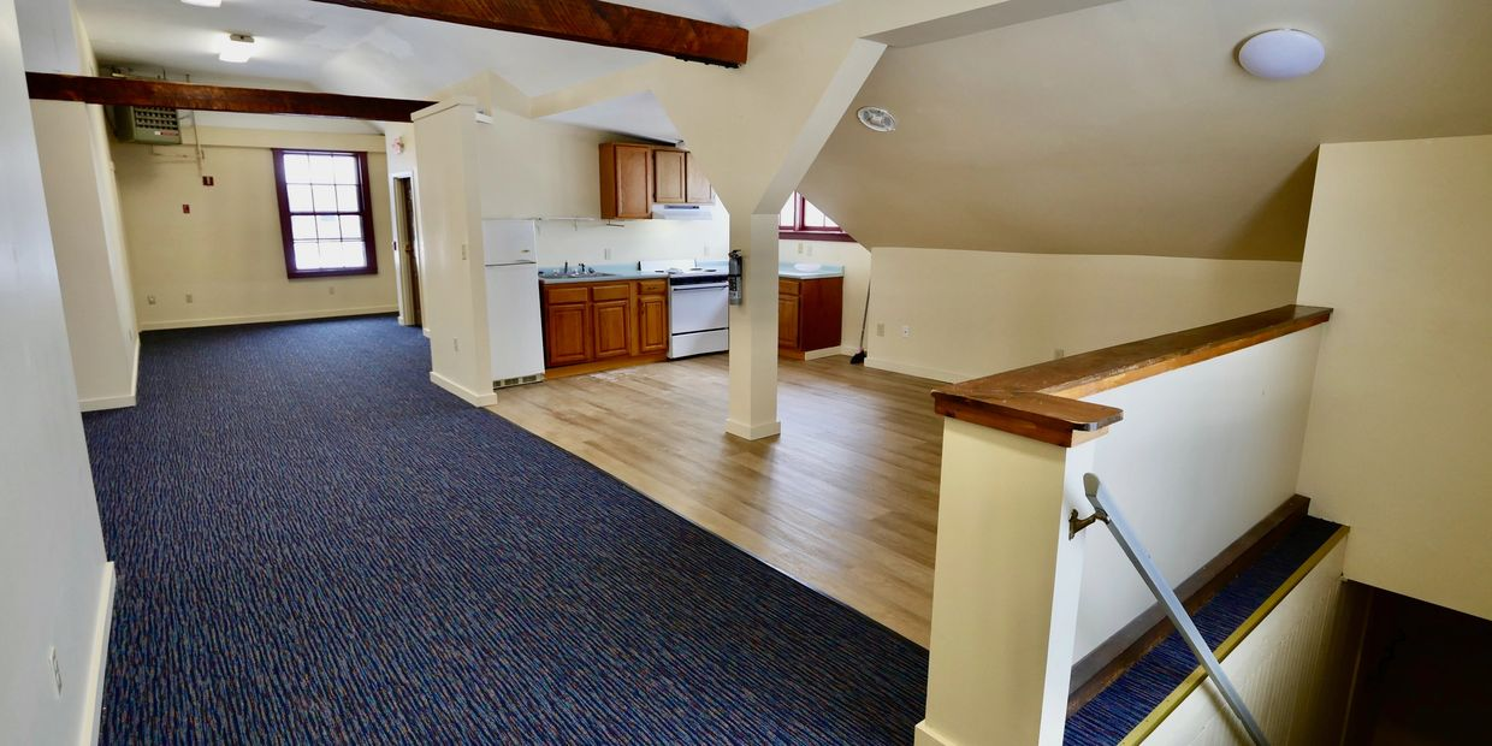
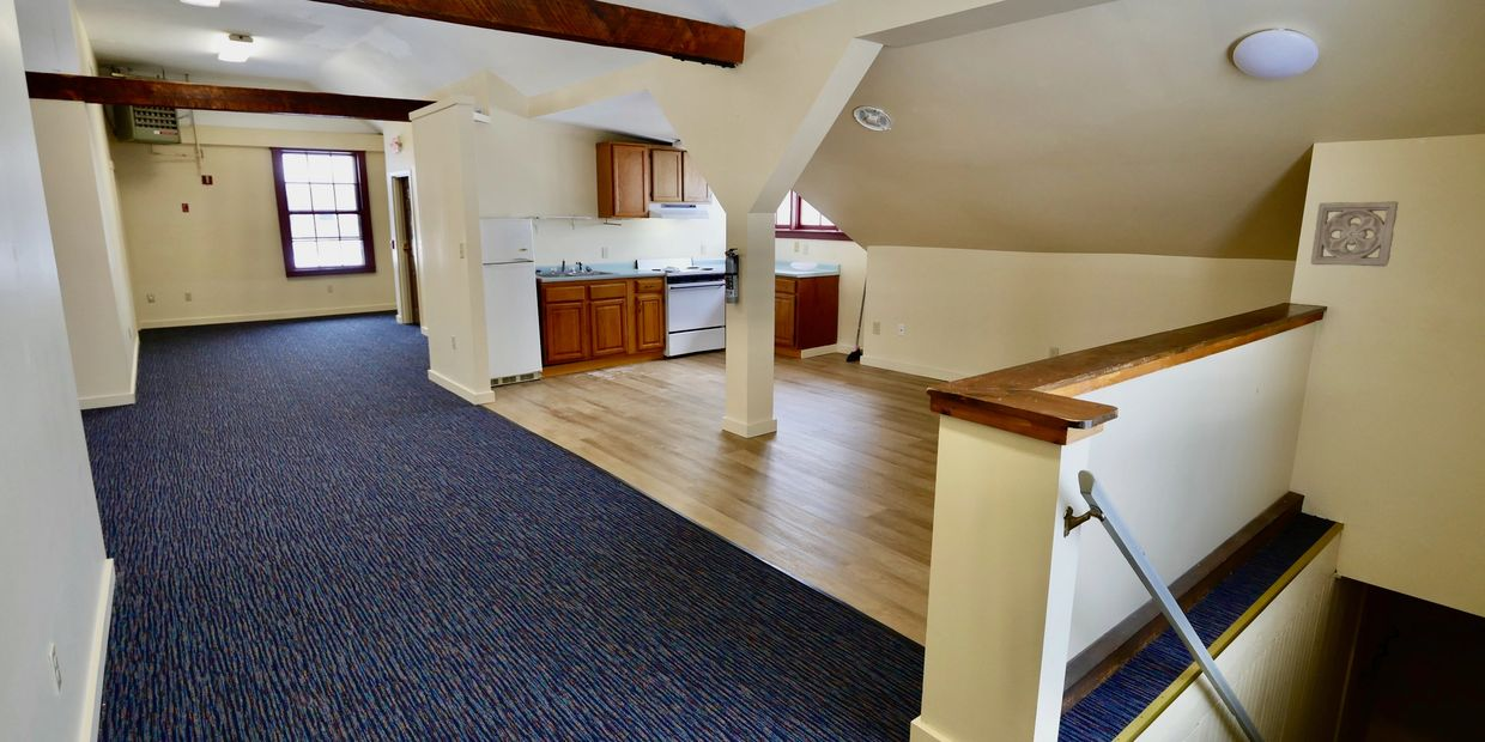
+ wall ornament (1352, 235)
